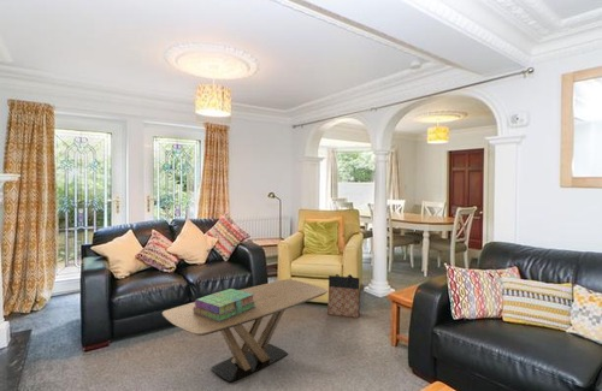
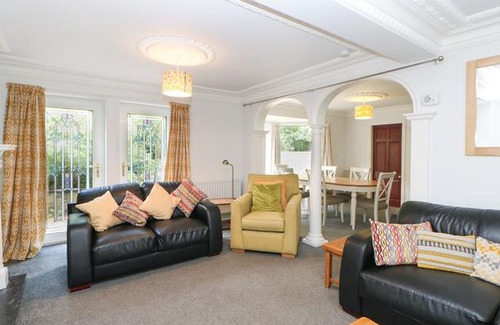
- stack of books (225, 302)
- coffee table (253, 330)
- bag (343, 294)
